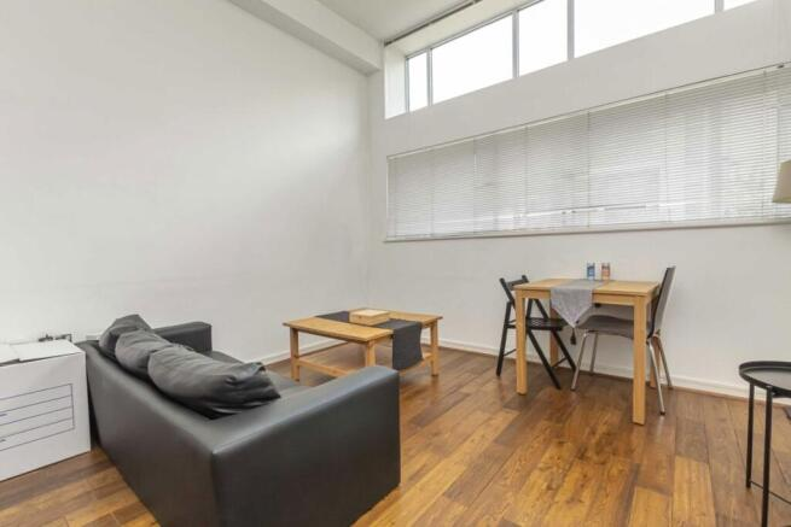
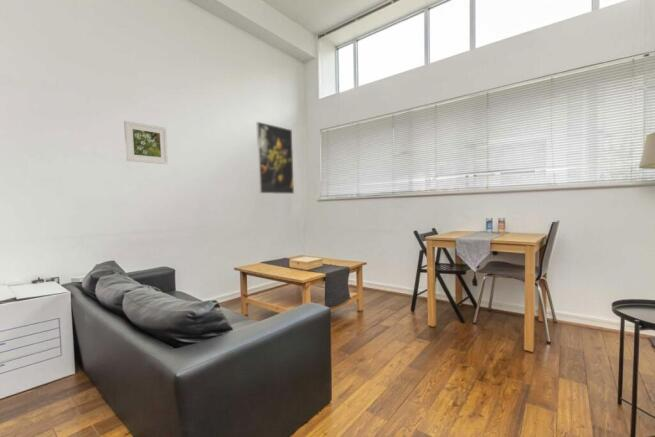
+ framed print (147, 143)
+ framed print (276, 160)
